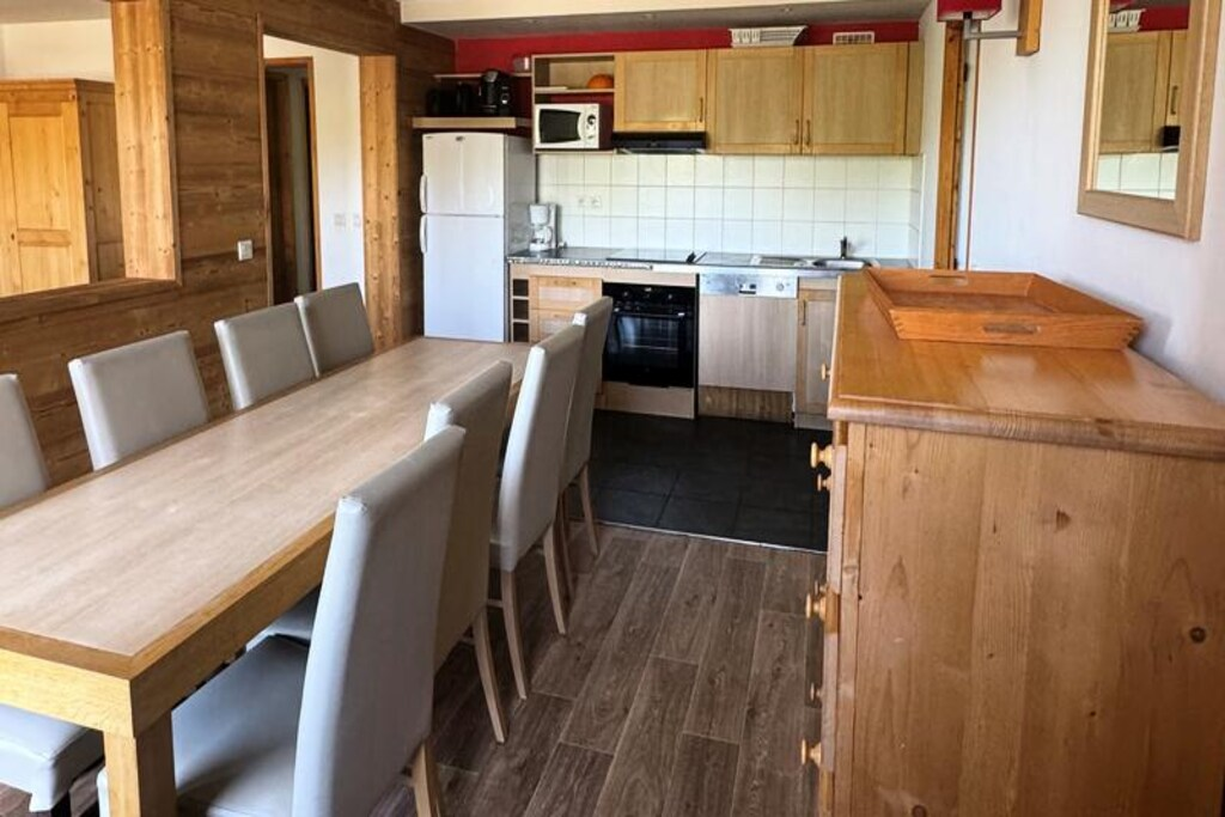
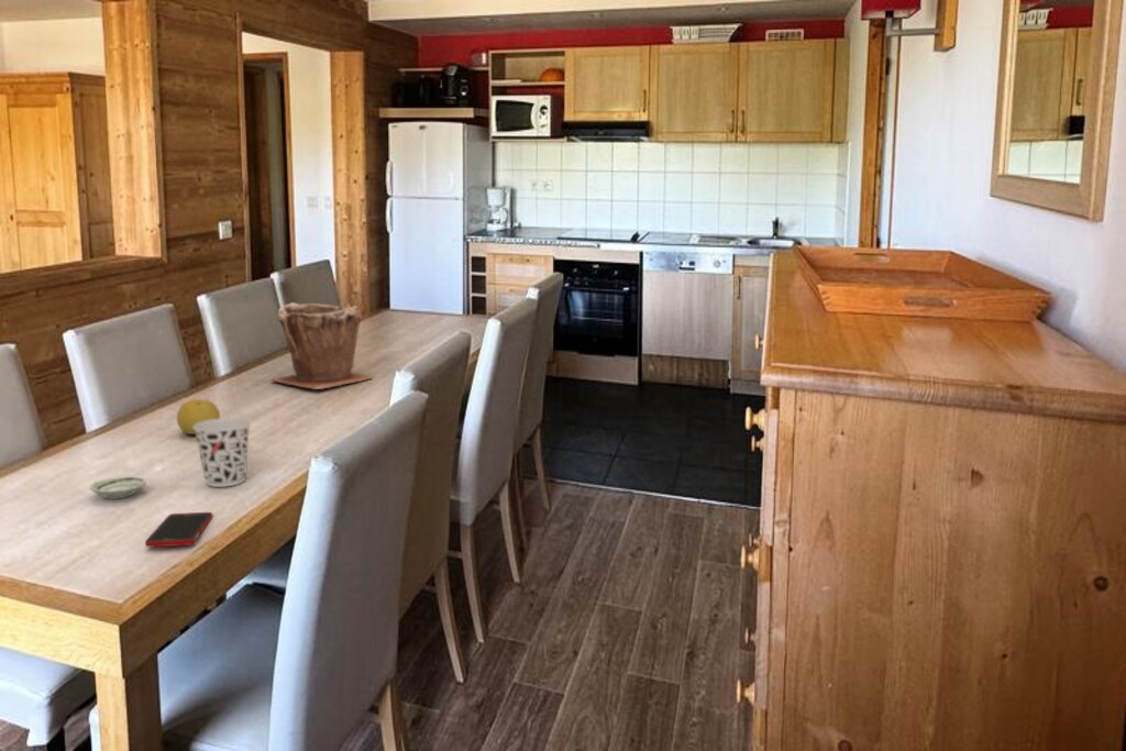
+ cell phone (180, 529)
+ plant pot (319, 342)
+ fruit (198, 417)
+ cup (223, 452)
+ saucer (118, 488)
